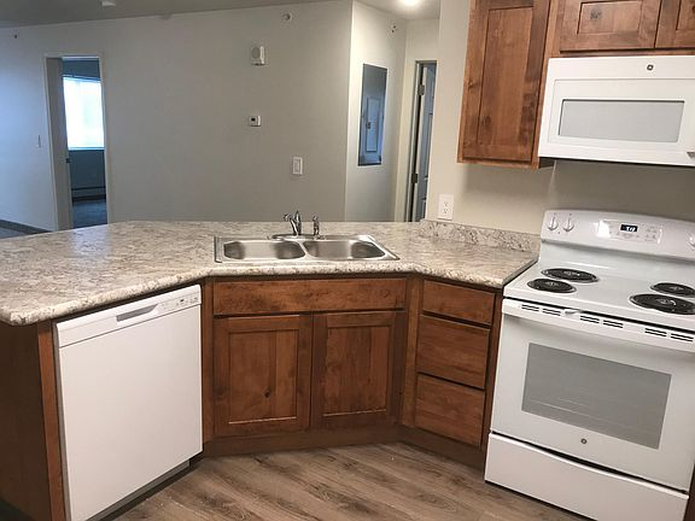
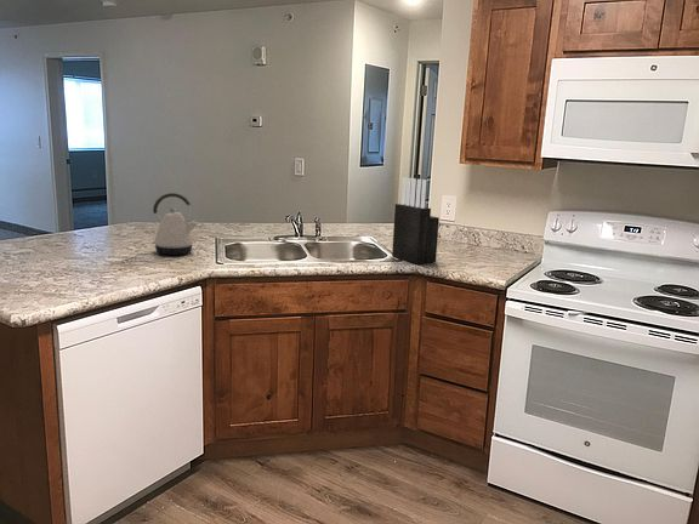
+ knife block (417, 218)
+ kettle (175, 223)
